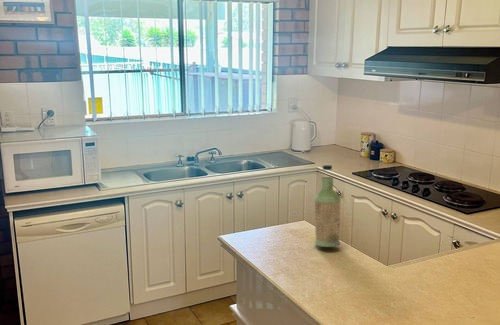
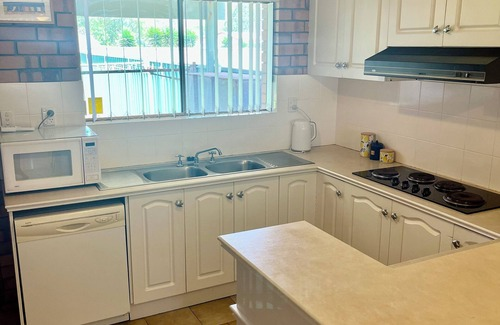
- bottle (327, 206)
